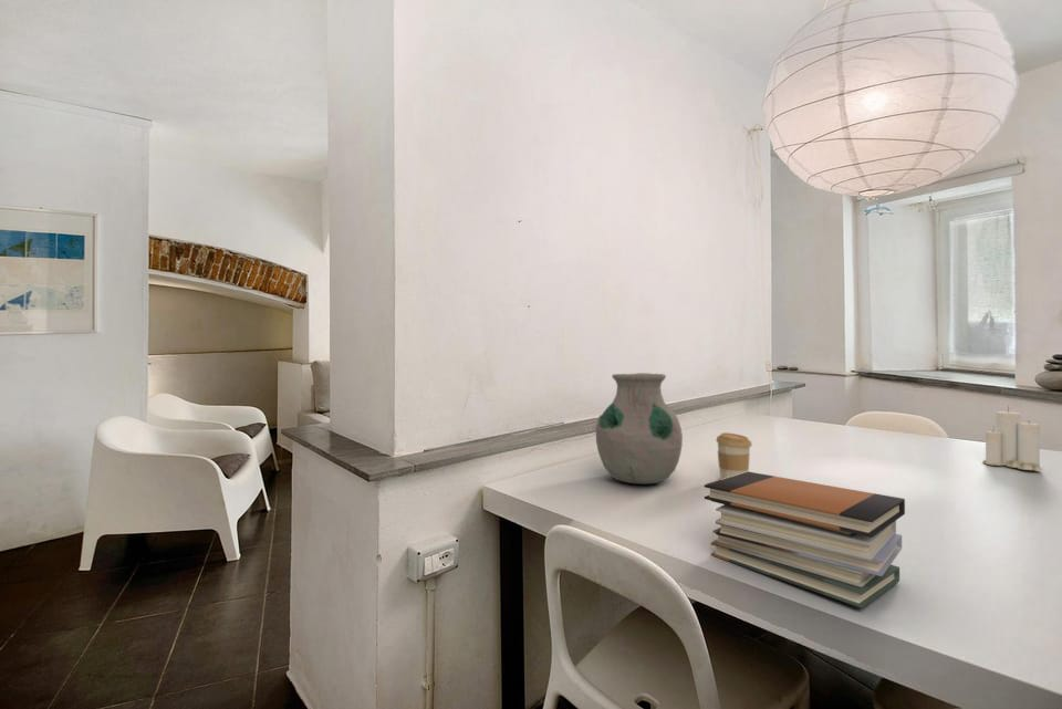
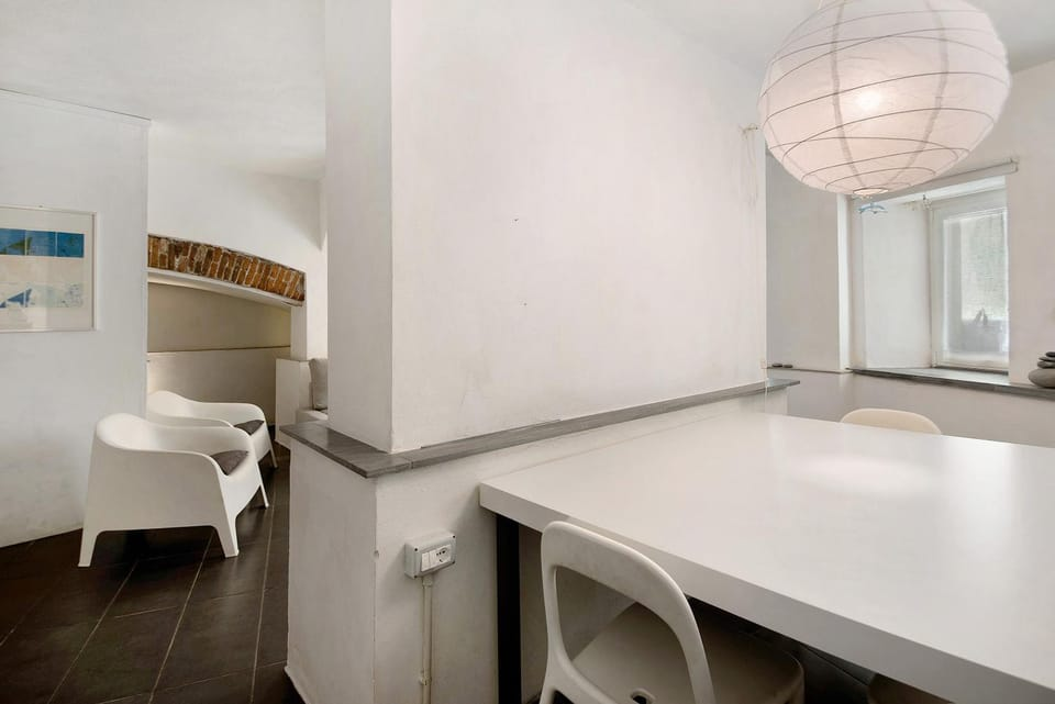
- candle (1010, 436)
- book stack (801, 530)
- vase (638, 427)
- coffee cup (733, 457)
